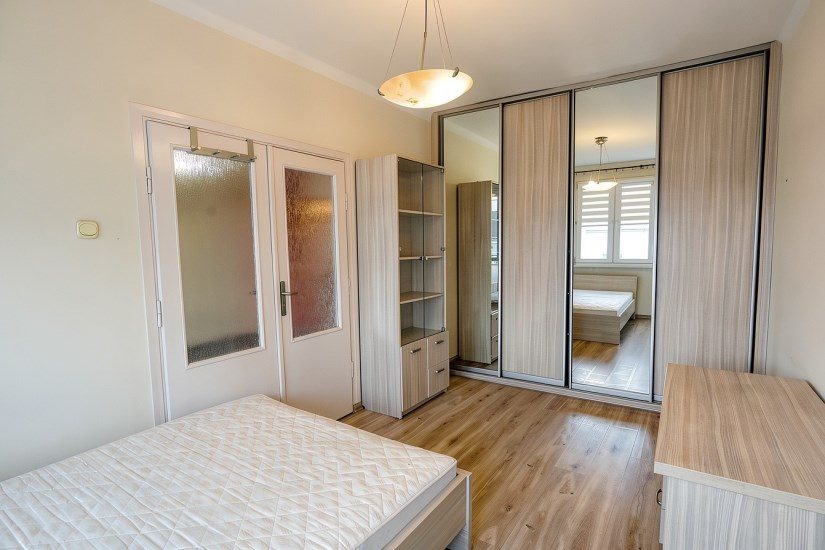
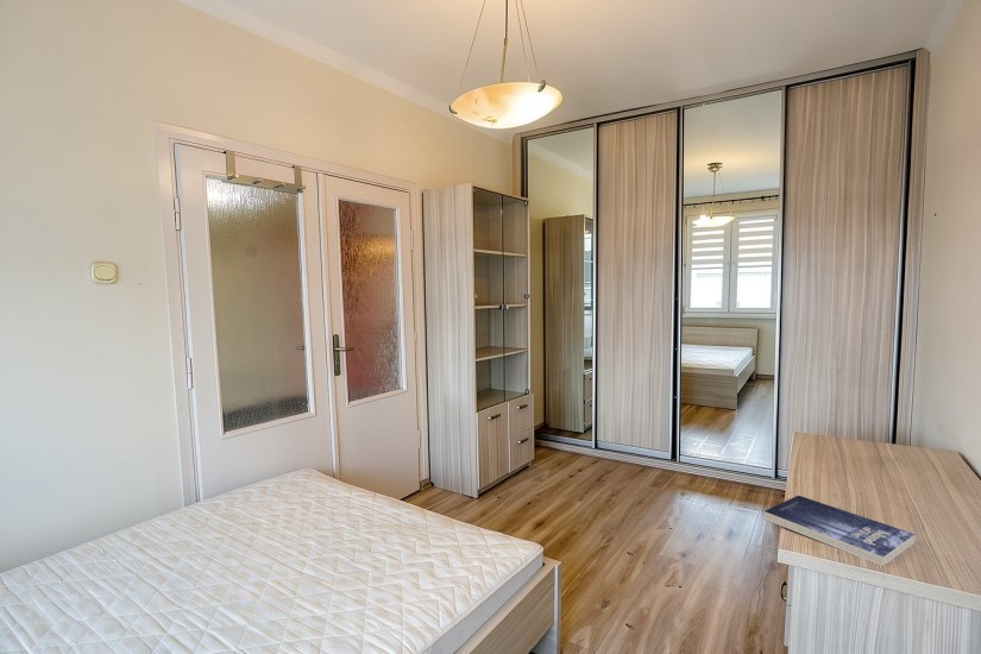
+ book (835, 526)
